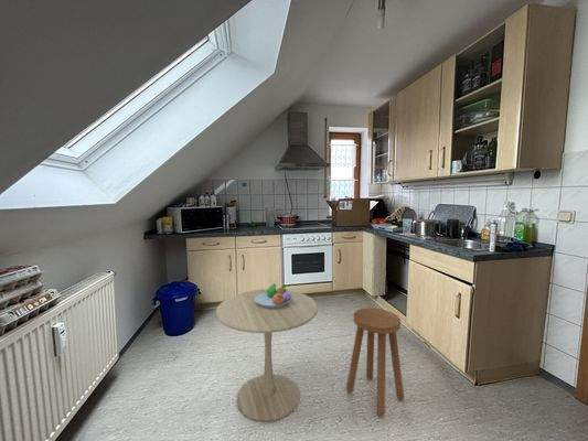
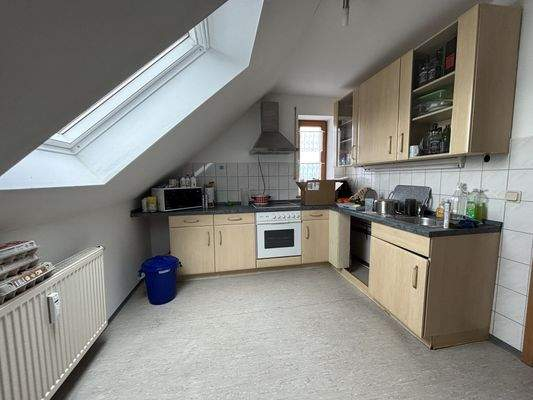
- fruit bowl (274, 293)
- side table (268, 351)
- stool (373, 356)
